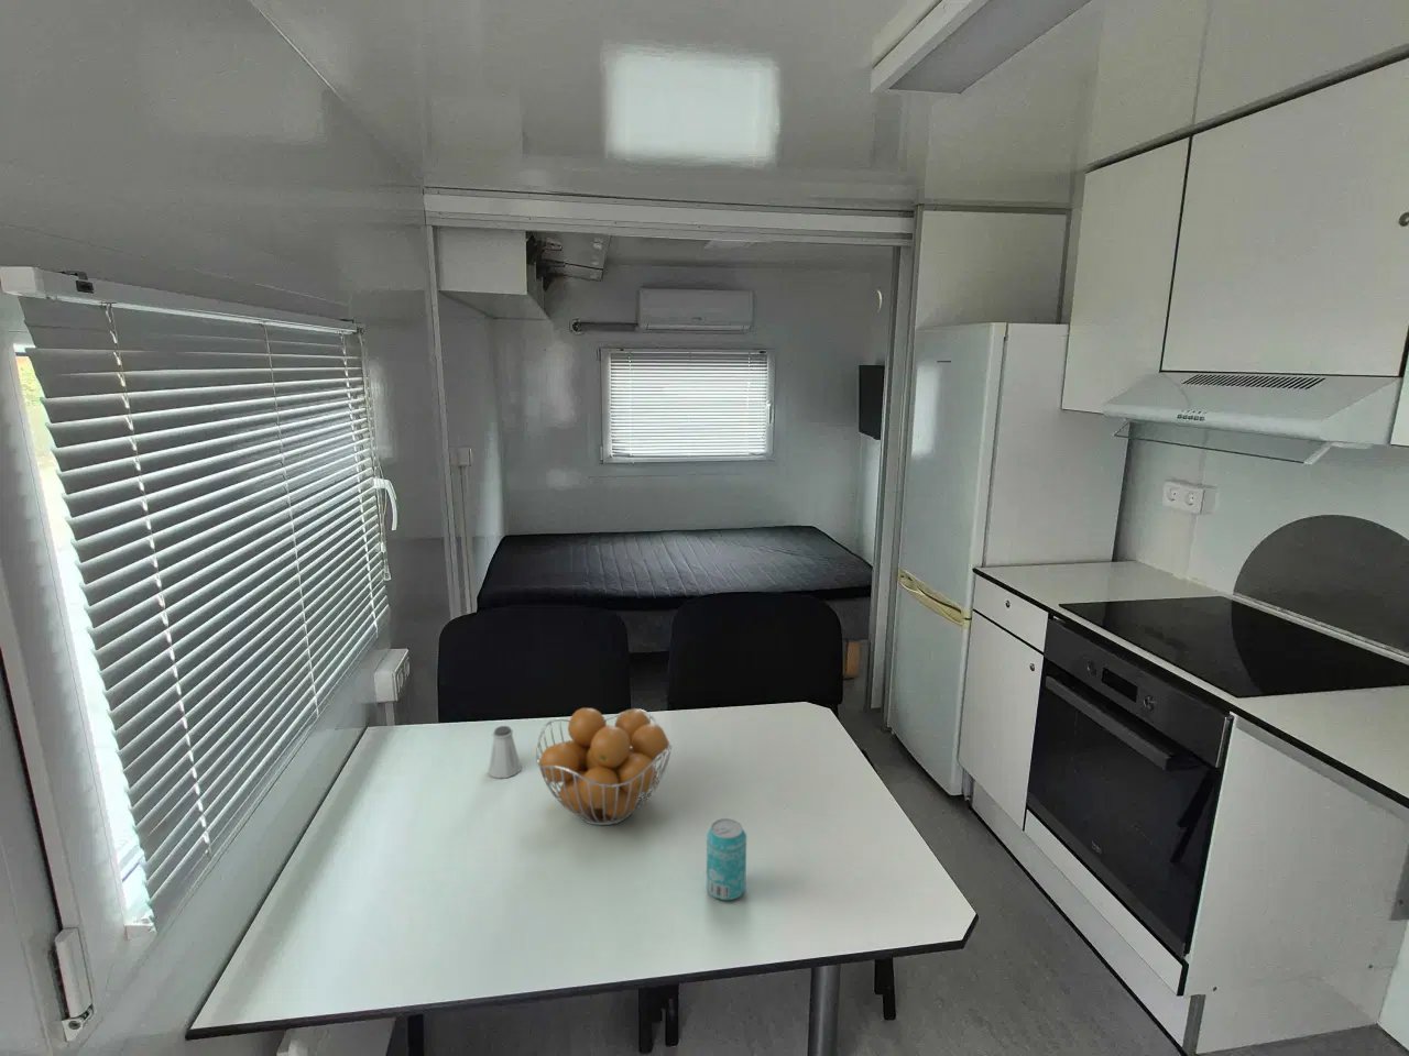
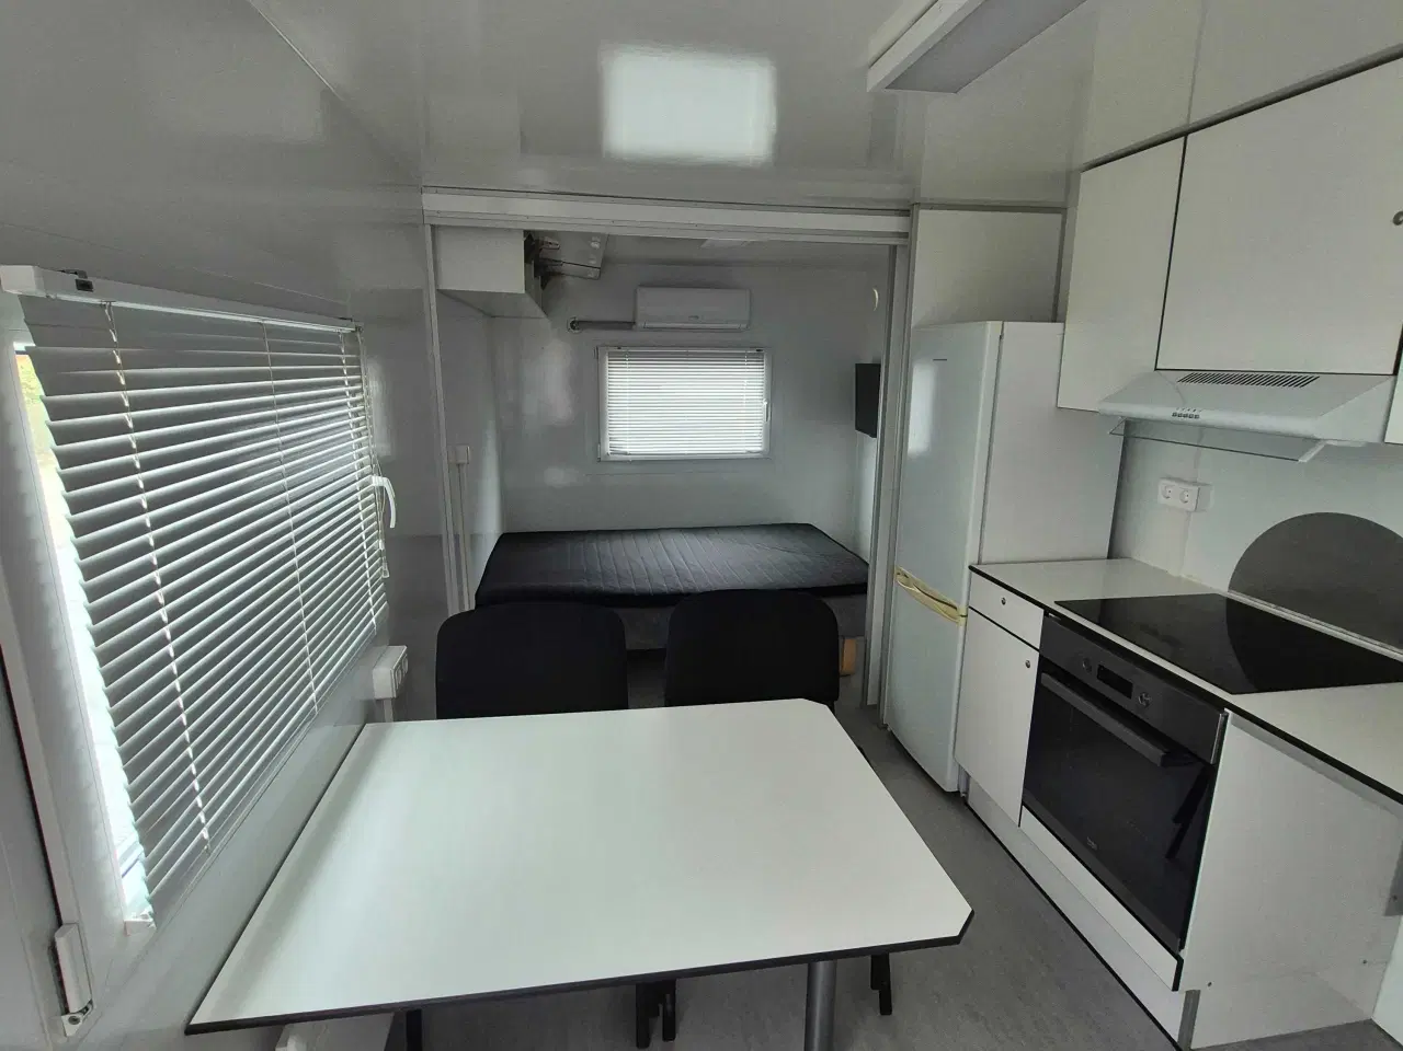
- fruit basket (605, 763)
- saltshaker (503, 749)
- beverage can (726, 859)
